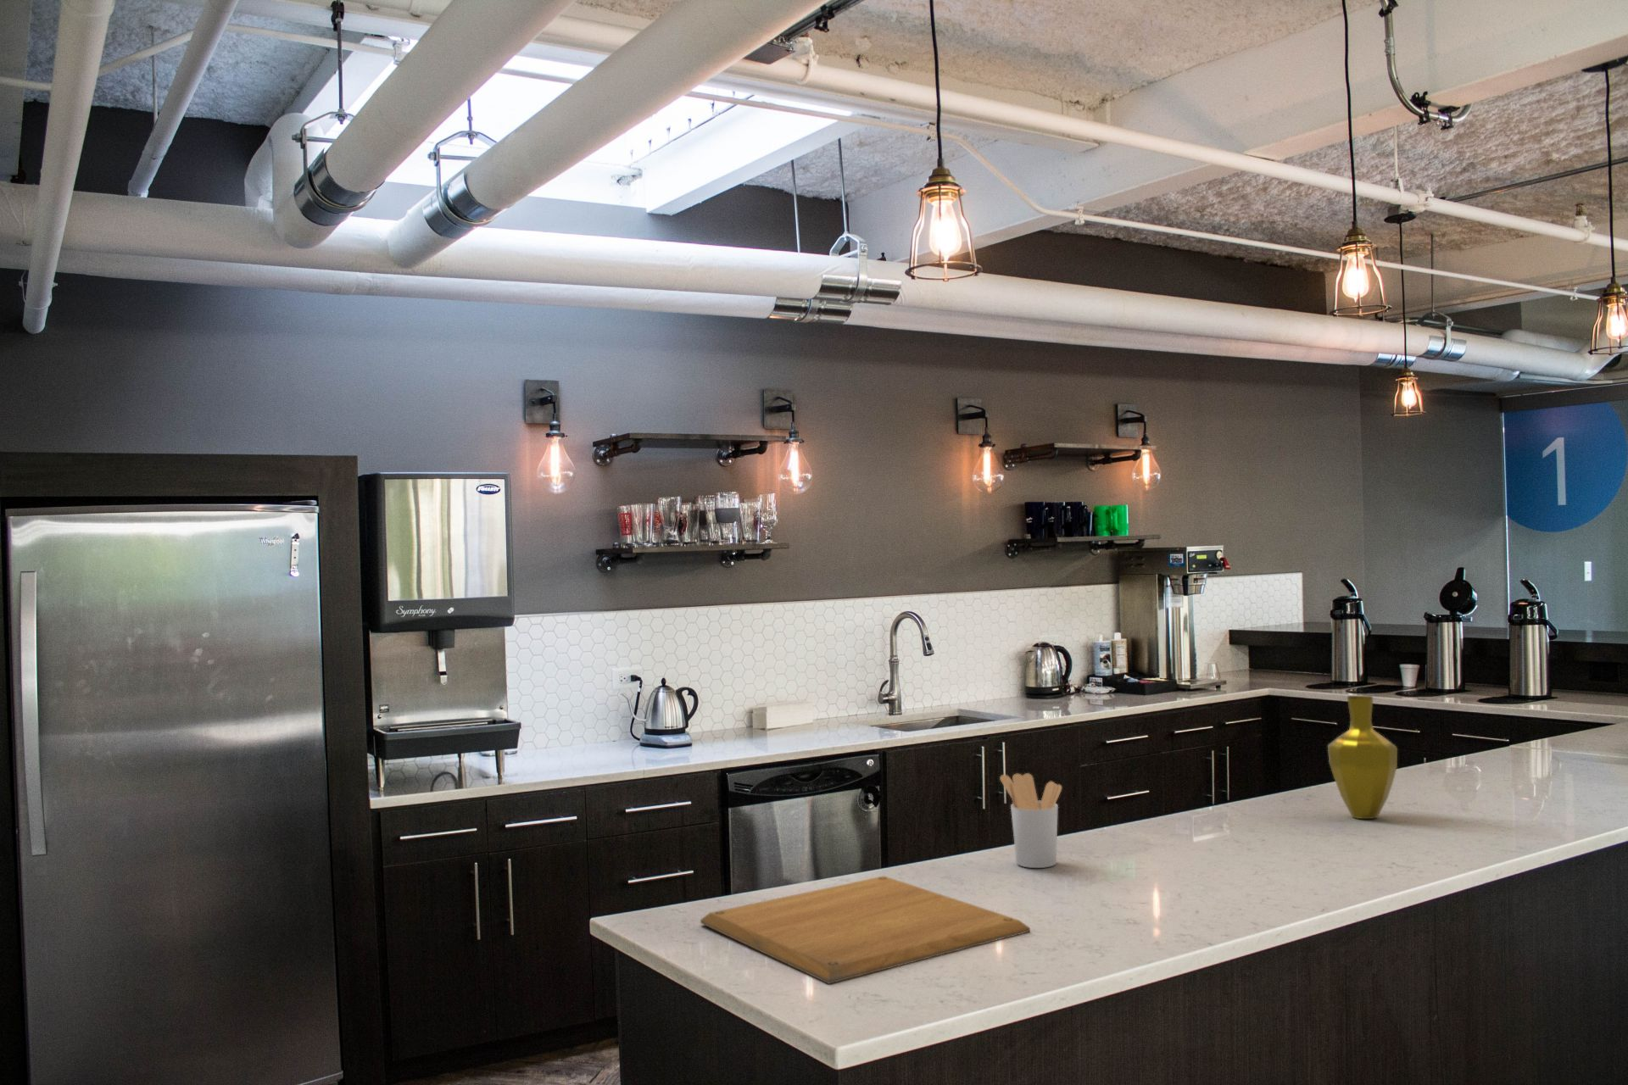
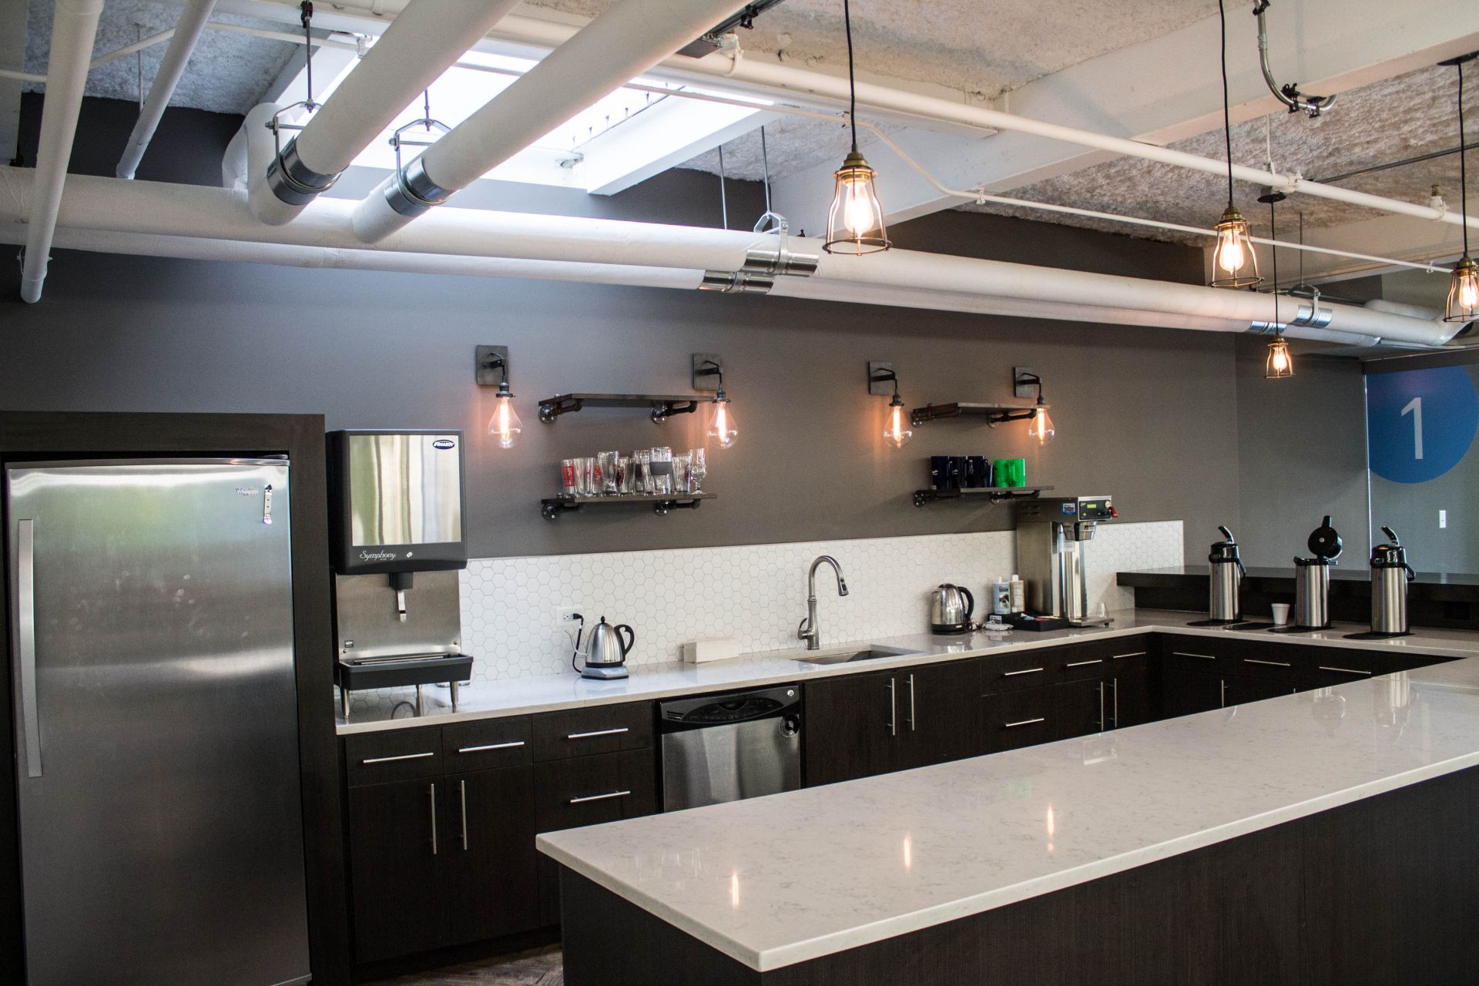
- utensil holder (1028, 817)
- chopping board (860, 922)
- vase (1362, 756)
